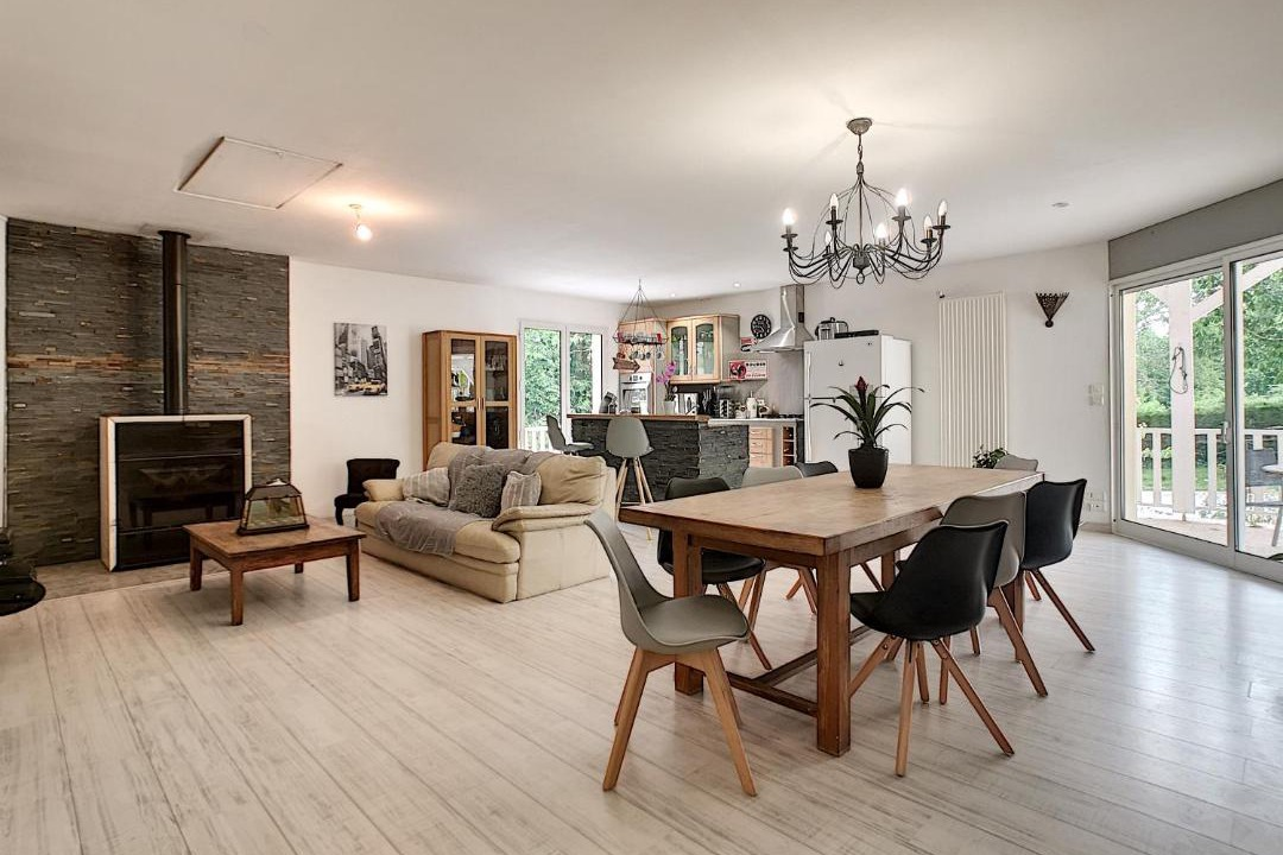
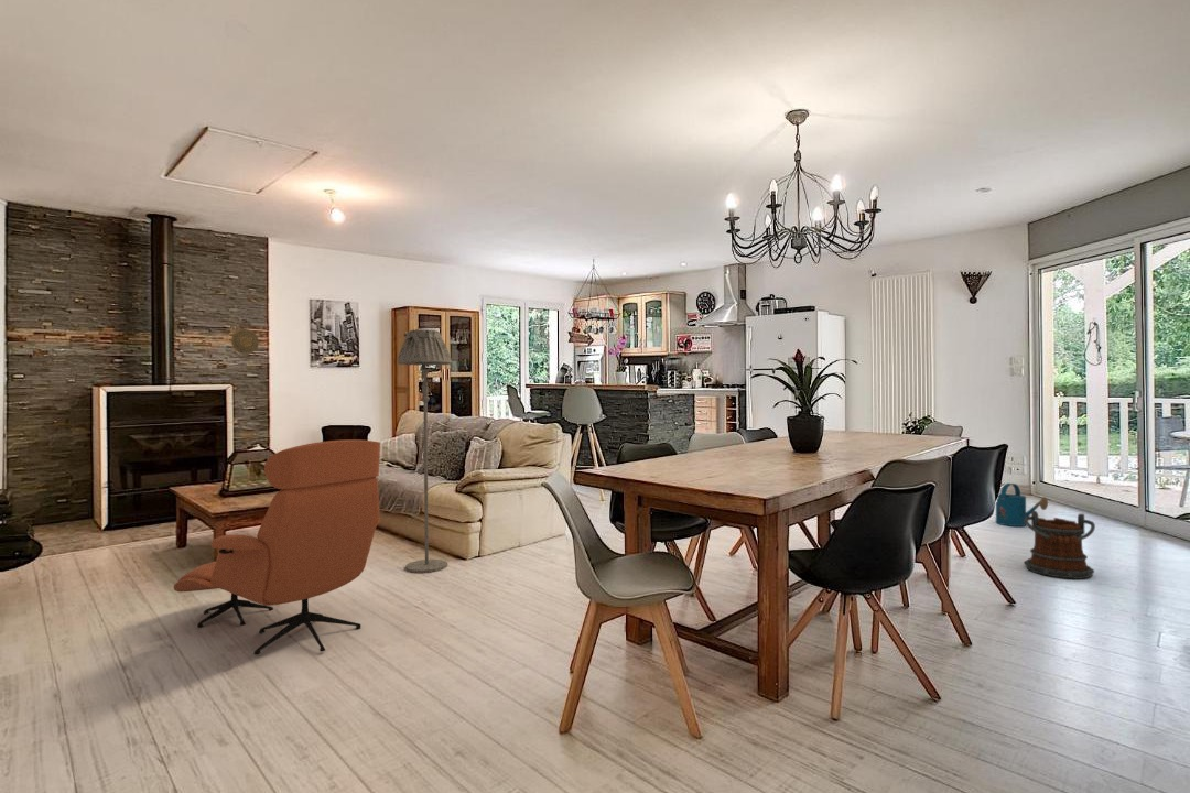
+ decorative plate (246, 341)
+ floor lamp (425, 448)
+ armchair (270, 532)
+ watering can (1020, 504)
+ bucket (1058, 541)
